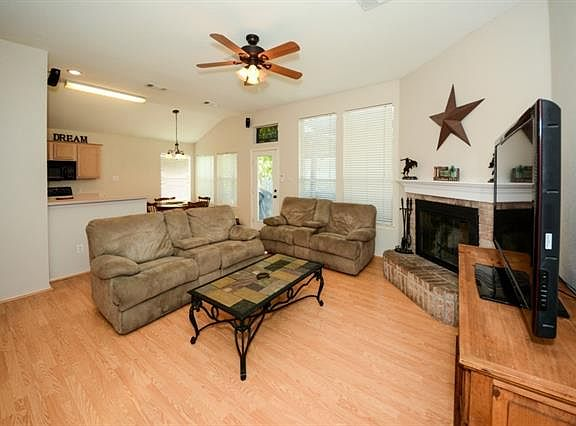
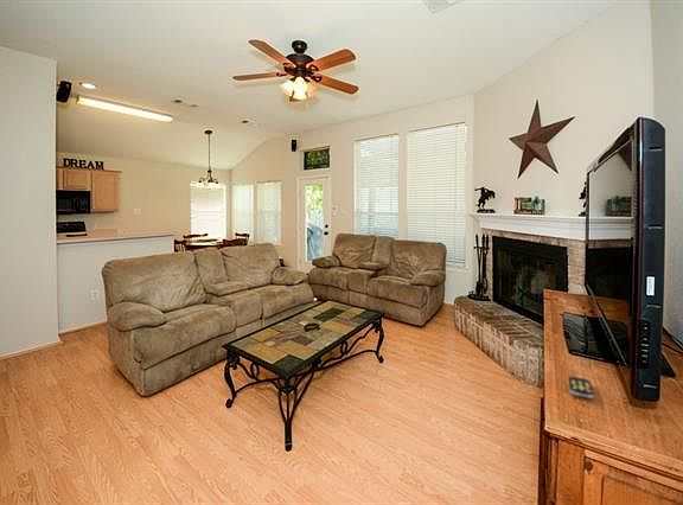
+ remote control (580, 386)
